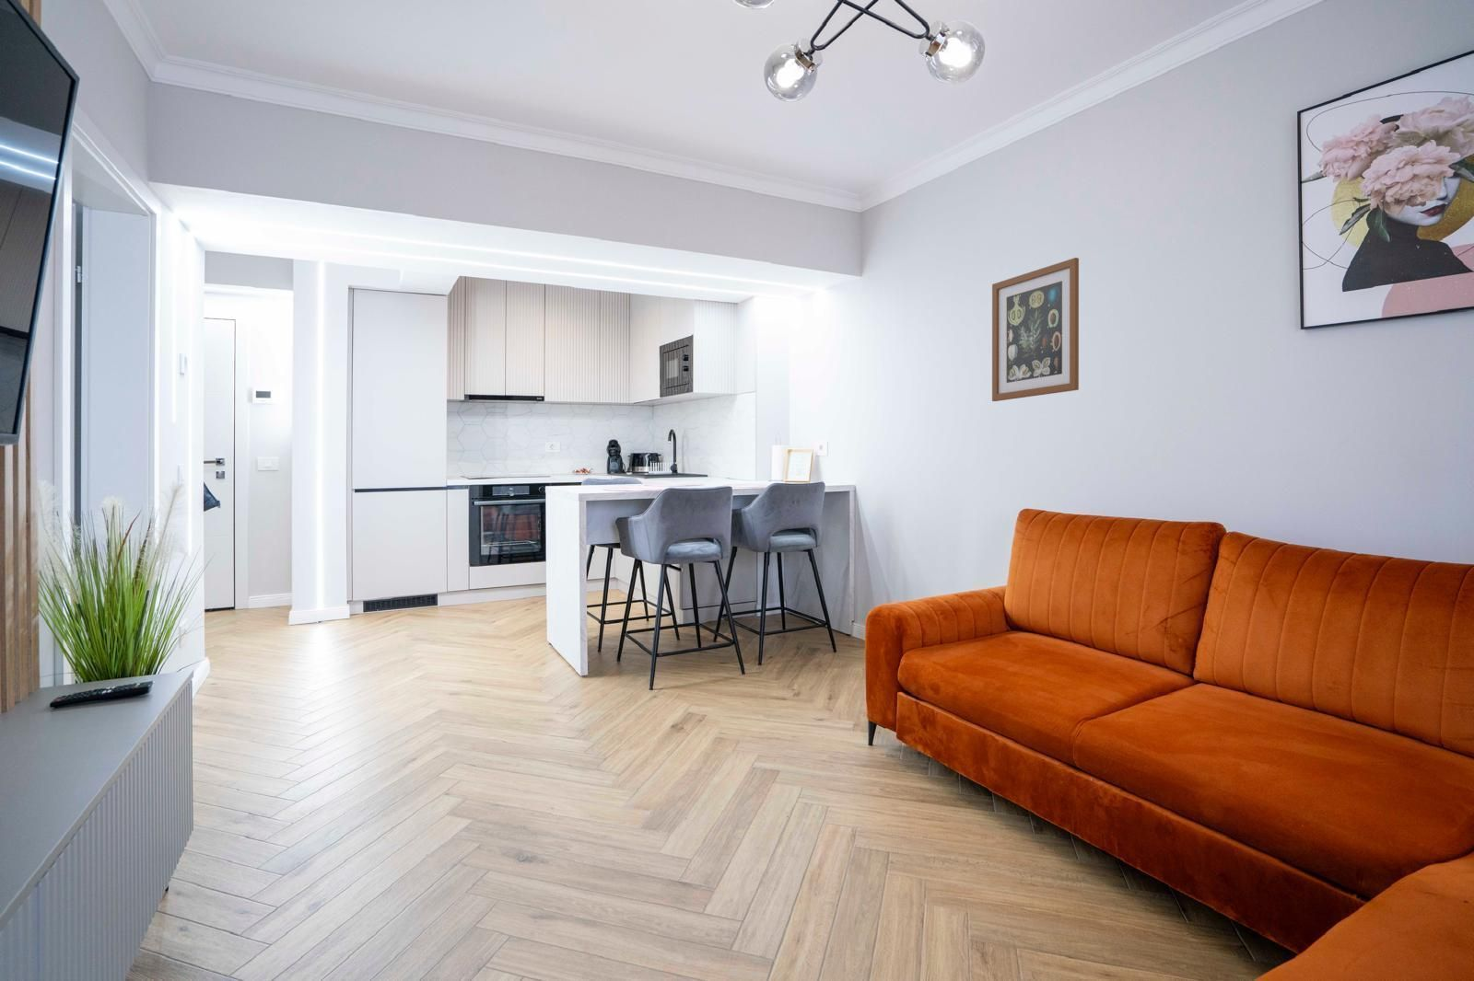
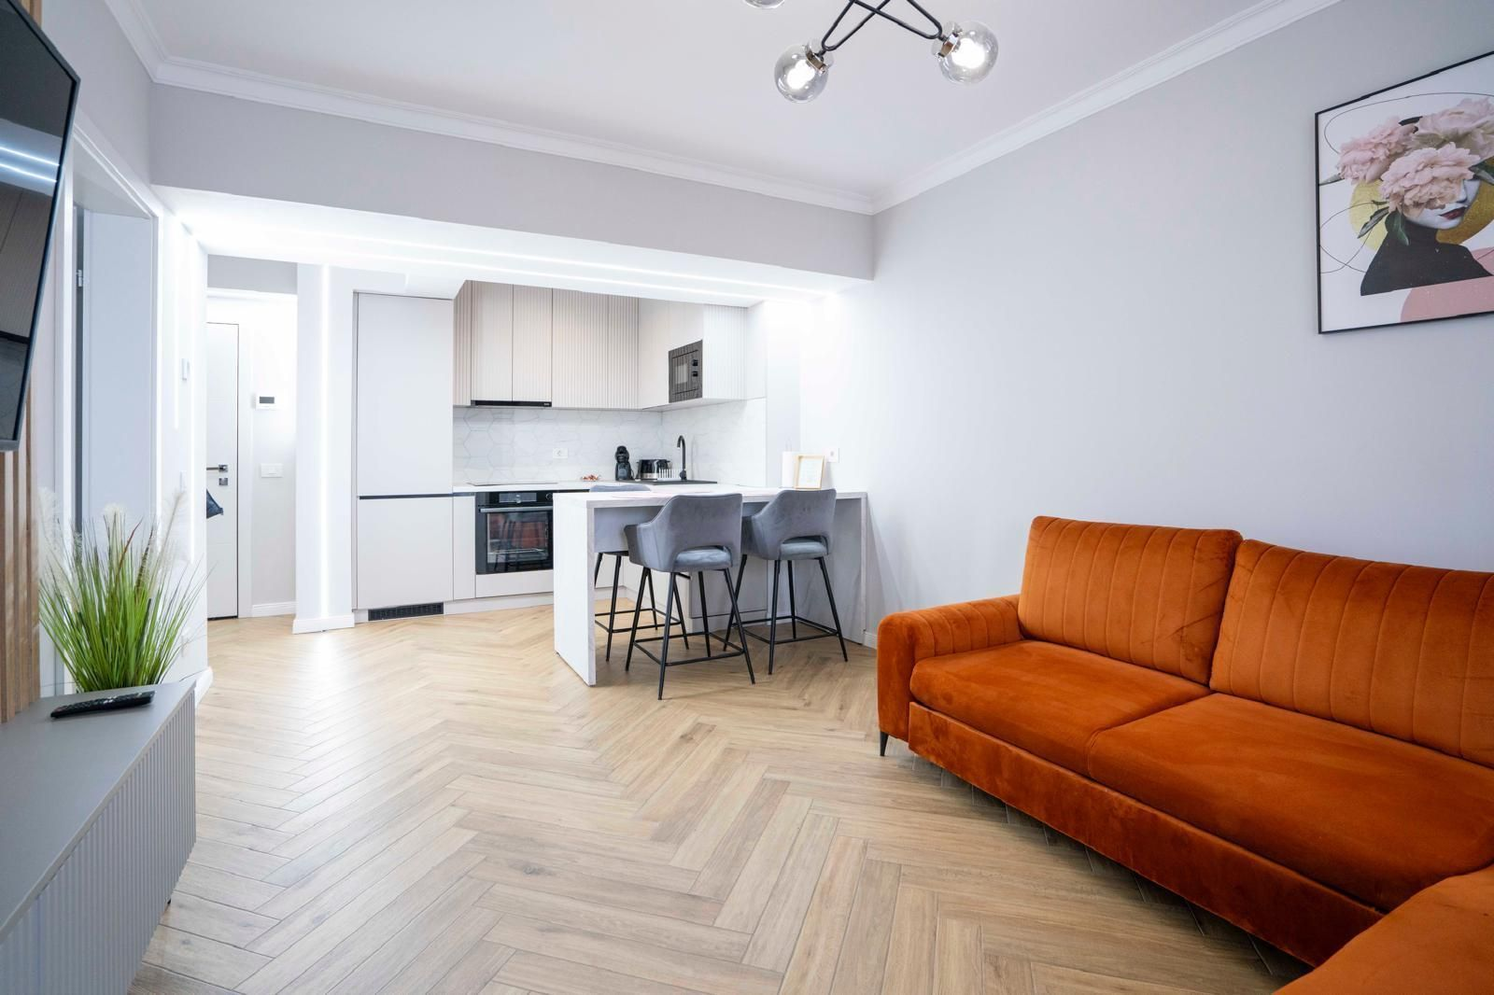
- wall art (1032, 333)
